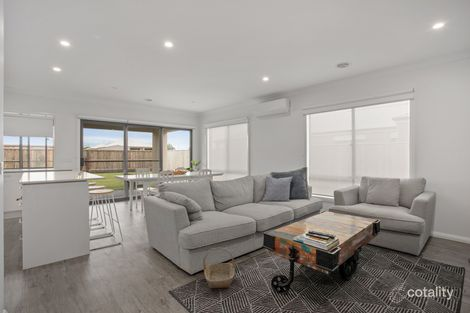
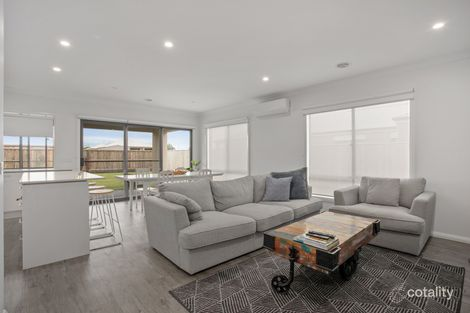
- basket (219, 264)
